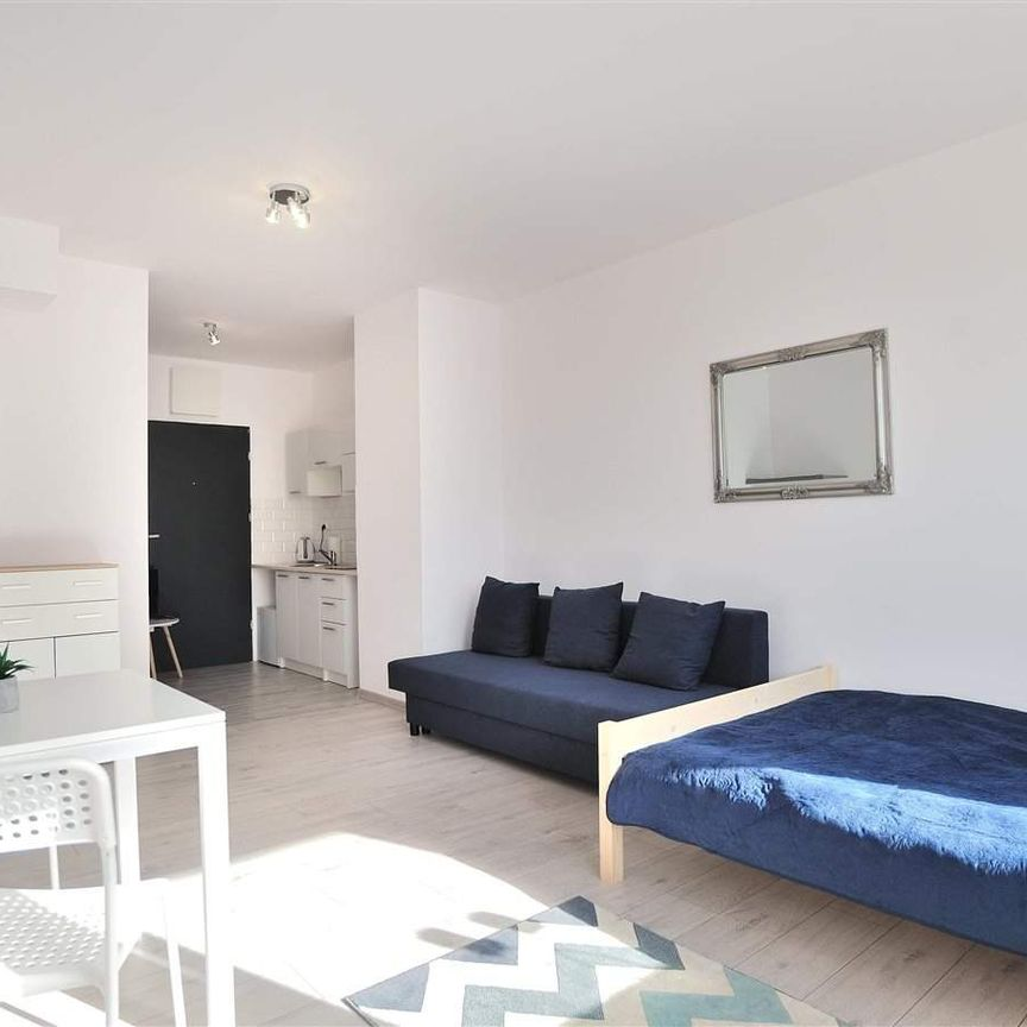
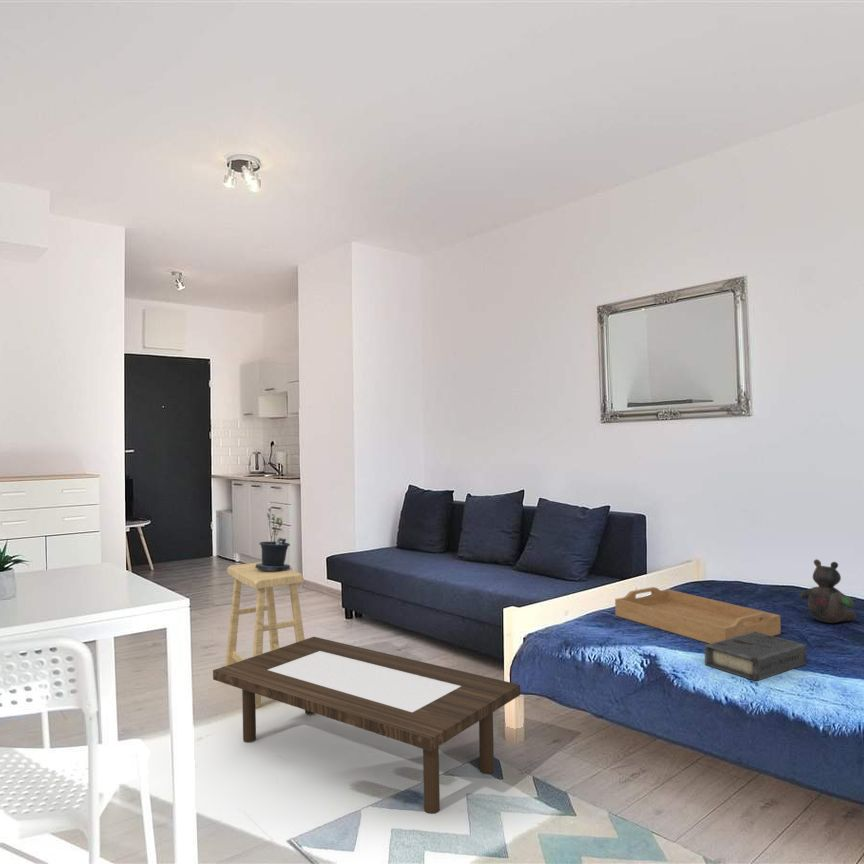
+ serving tray (693, 612)
+ stuffed bear (830, 590)
+ book (755, 654)
+ stool (265, 628)
+ coffee table (360, 715)
+ potted plant (271, 538)
